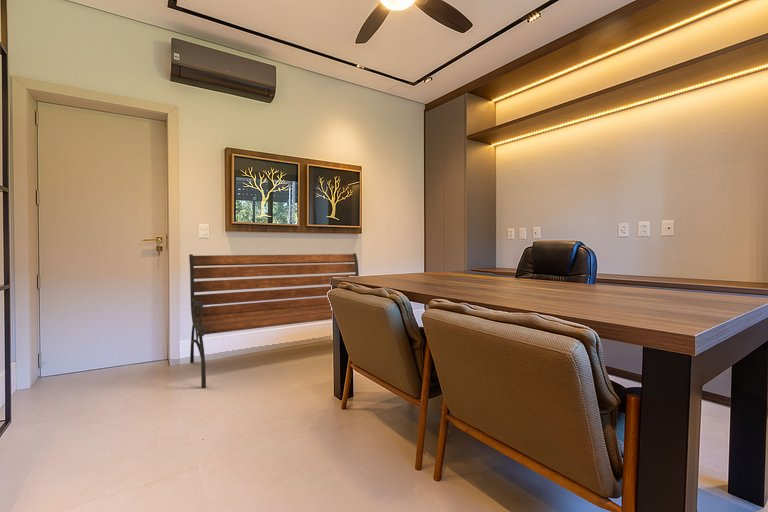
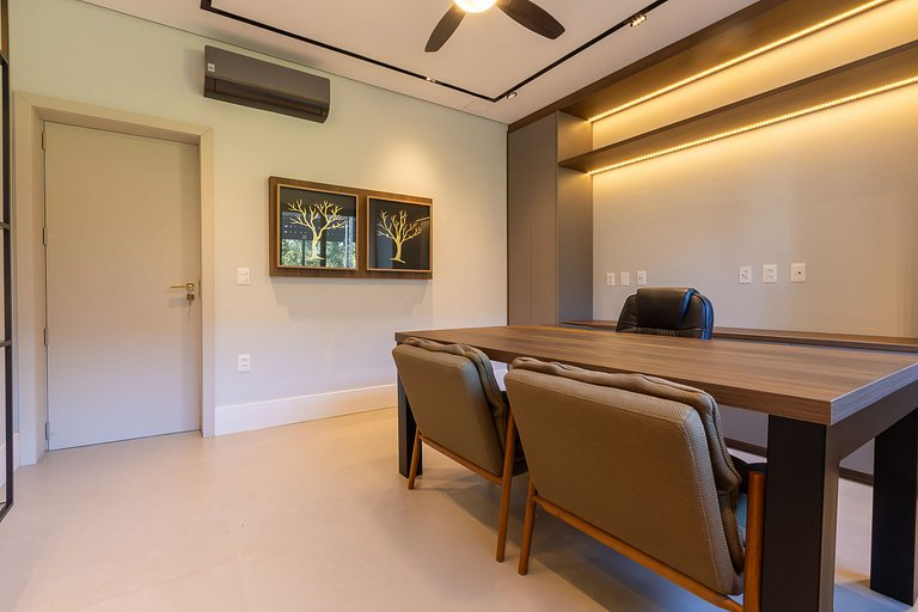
- bench (295, 305)
